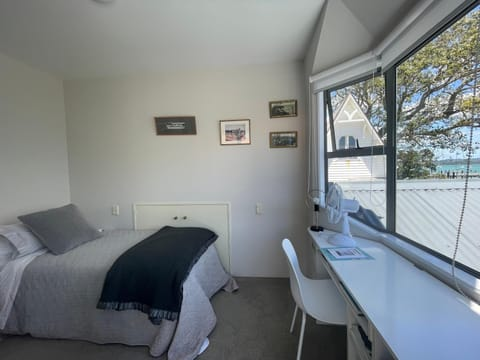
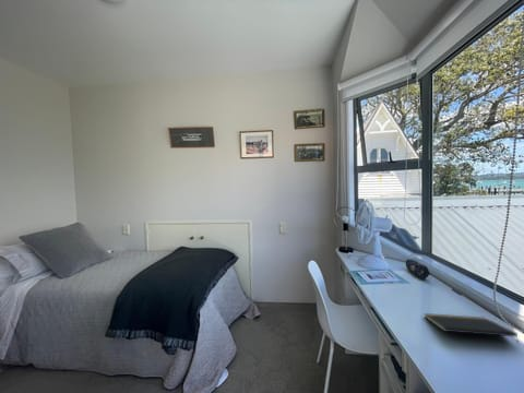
+ pencil case (416, 267)
+ notepad (465, 323)
